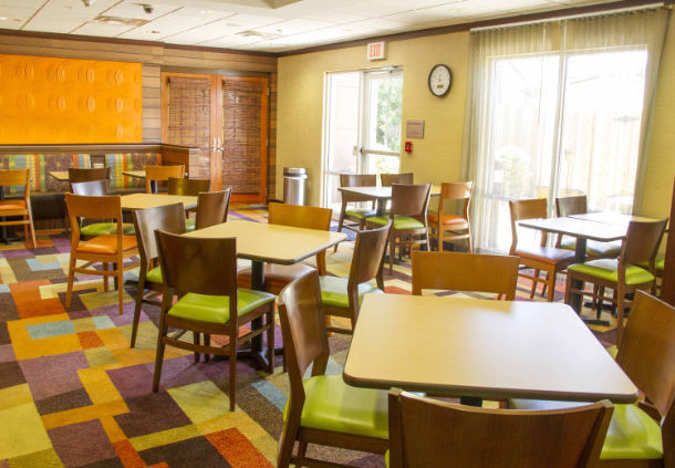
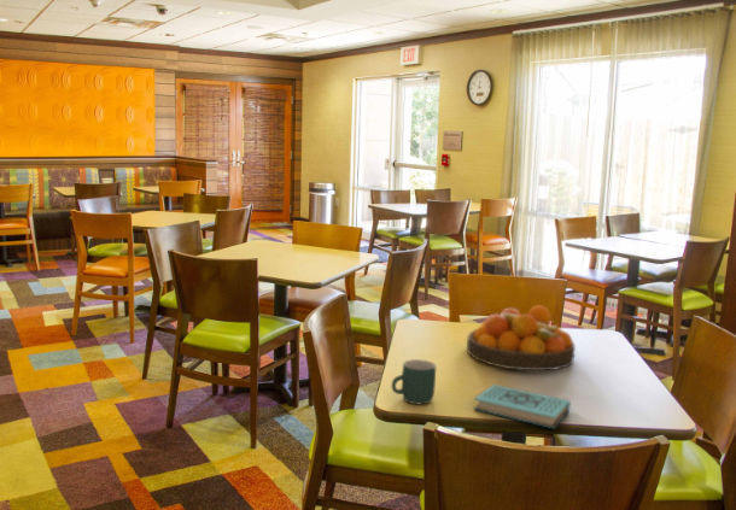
+ mug (415, 383)
+ fruit bowl (520, 332)
+ book (521, 404)
